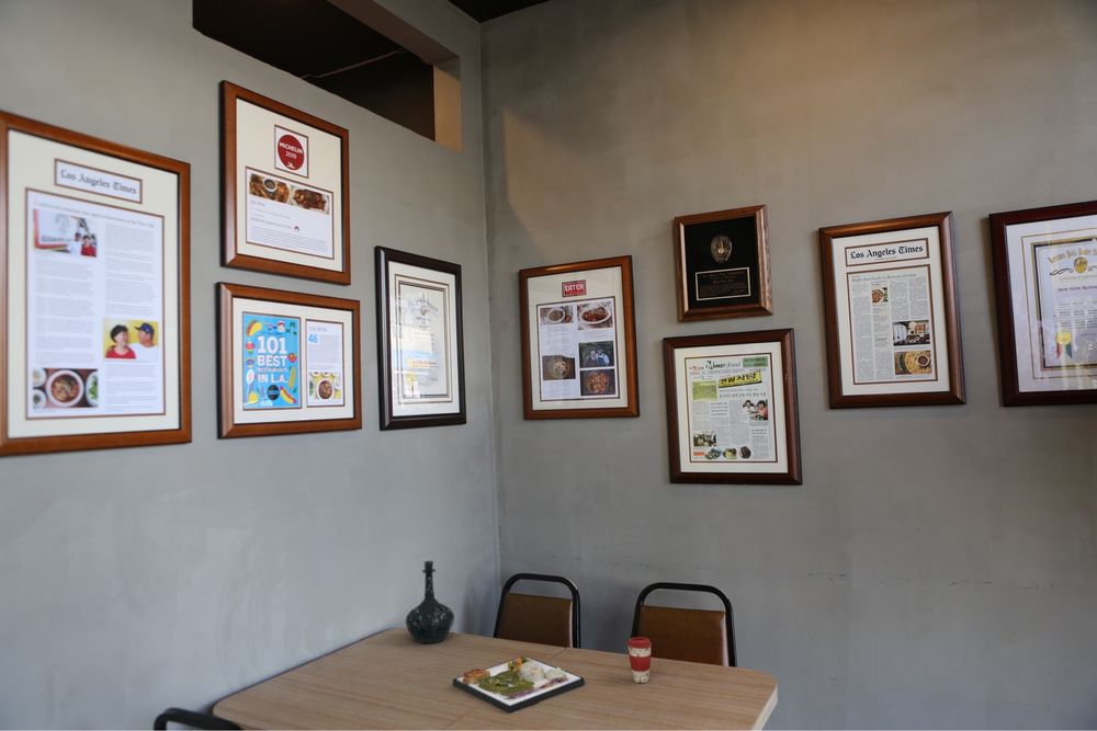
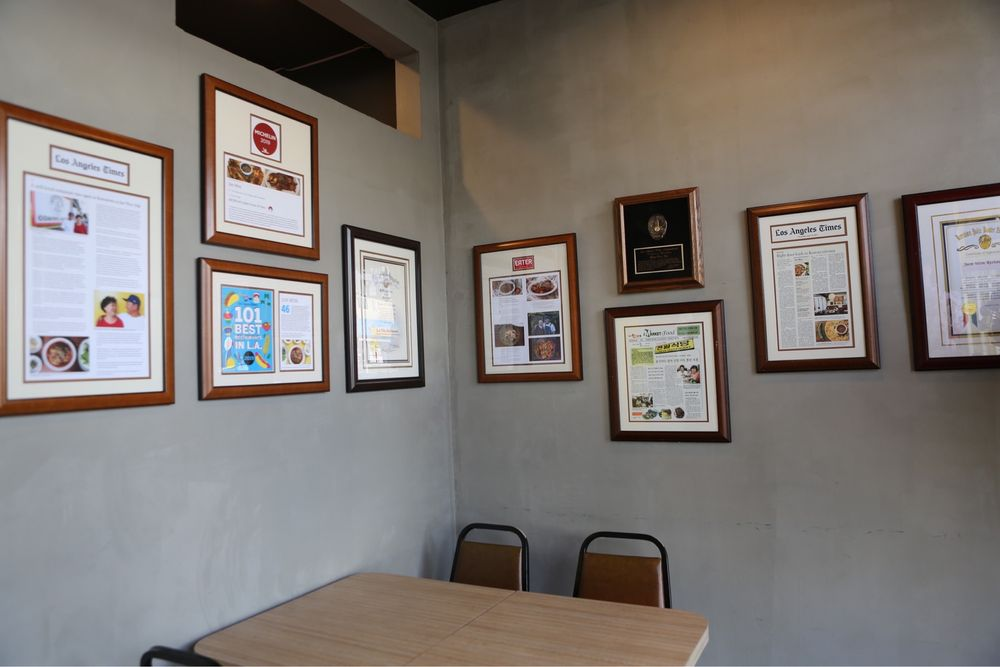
- bottle (429, 599)
- coffee cup (640, 660)
- dinner plate (518, 676)
